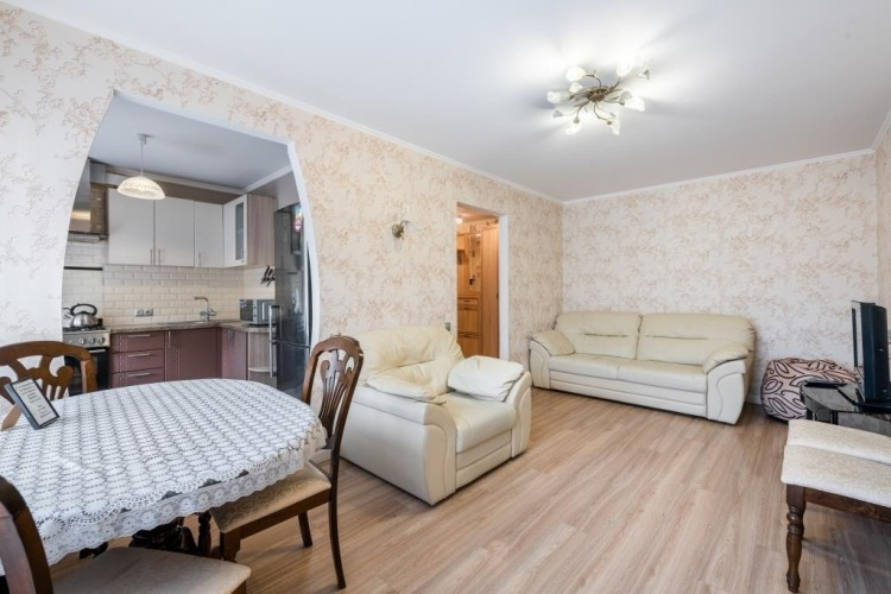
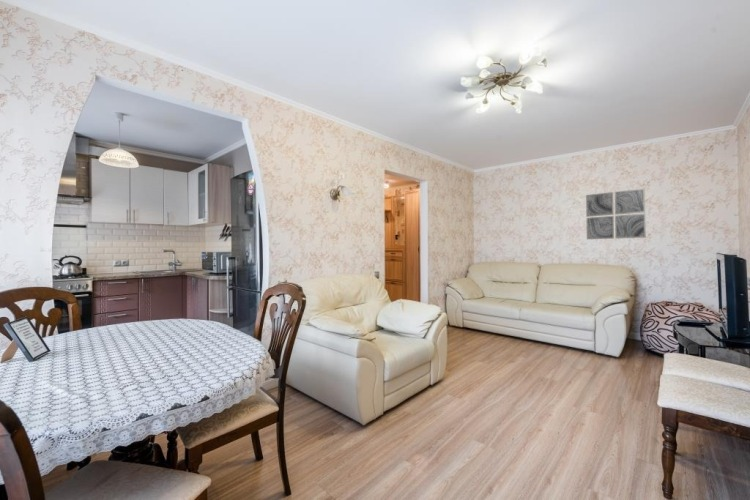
+ wall art (613, 214)
